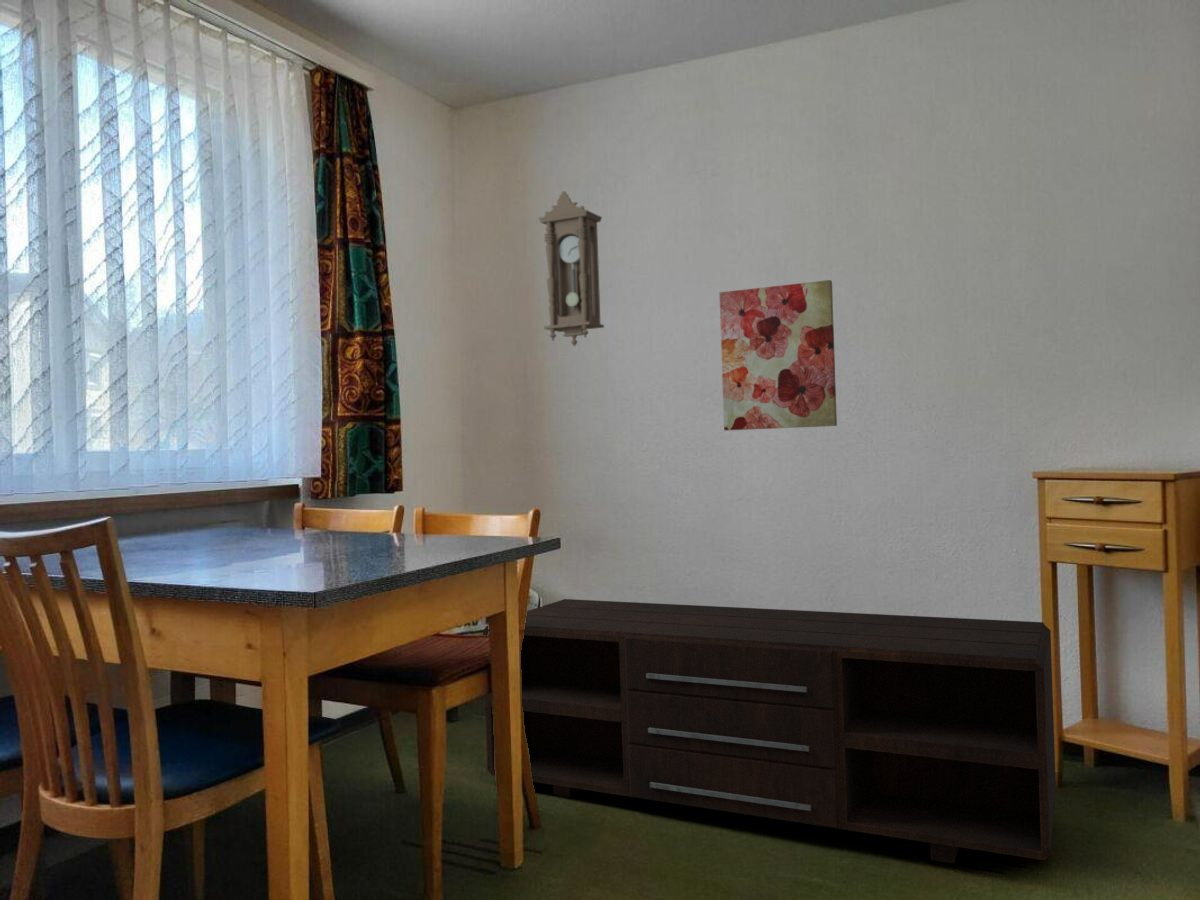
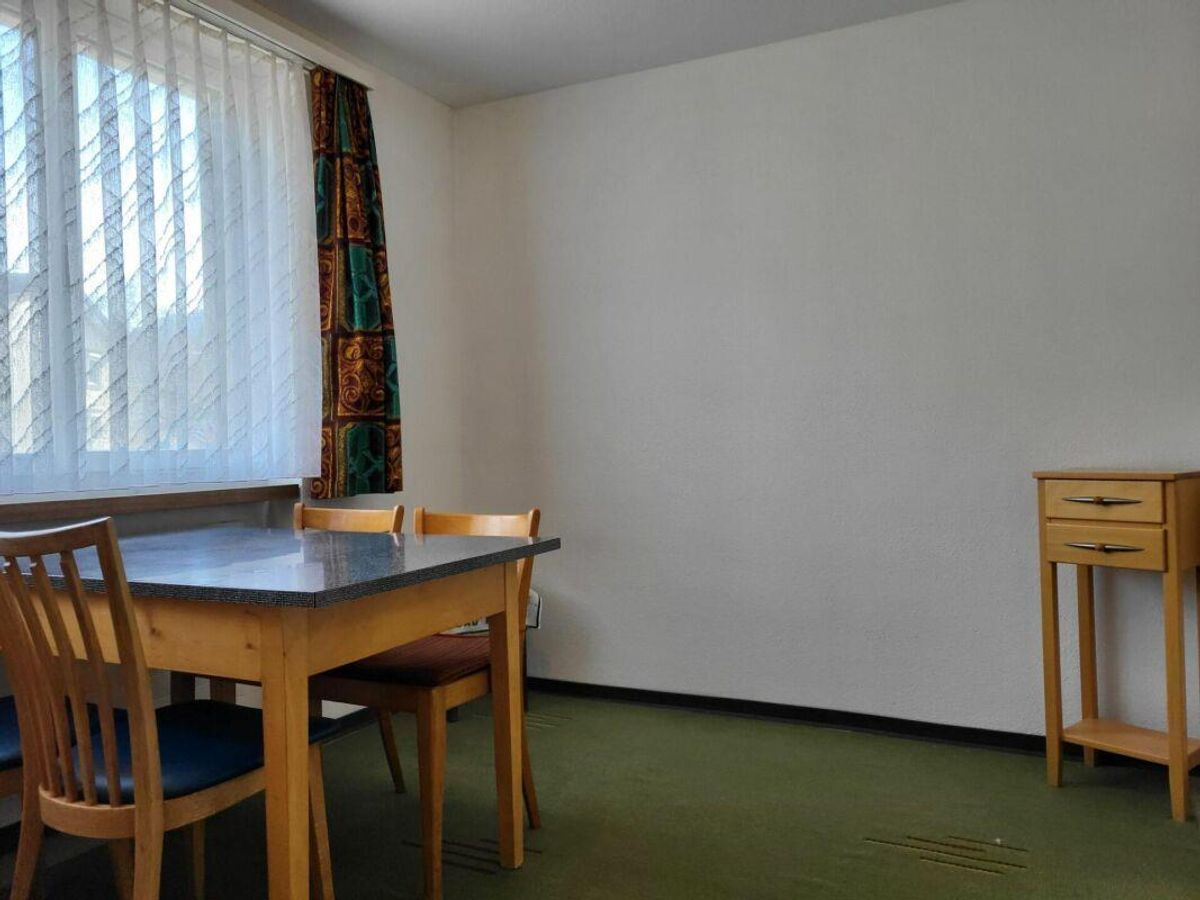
- tv stand (754, 712)
- wall art (776, 357)
- pendulum clock (572, 270)
